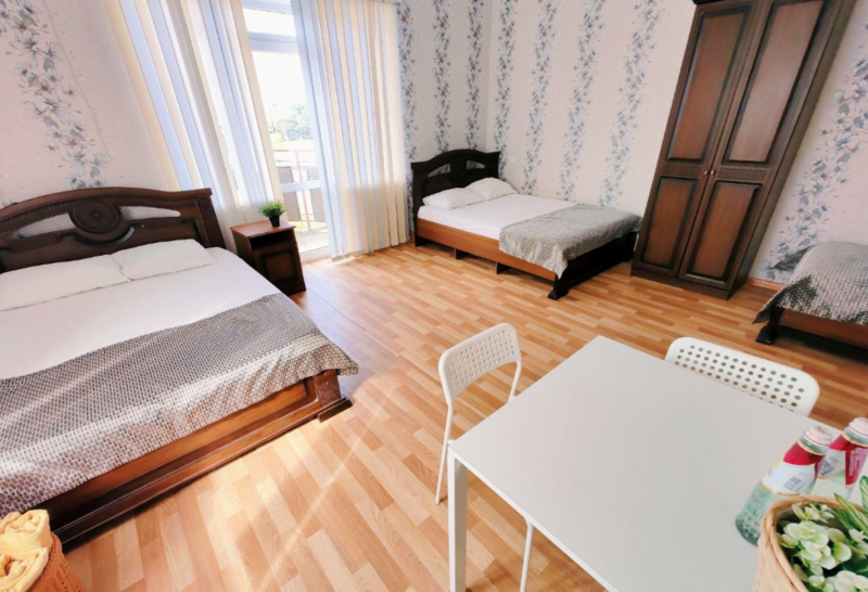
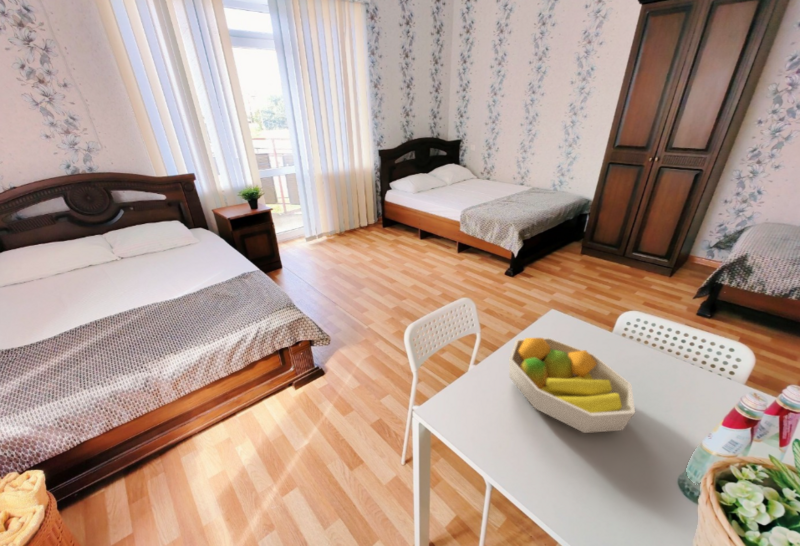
+ fruit bowl (565, 377)
